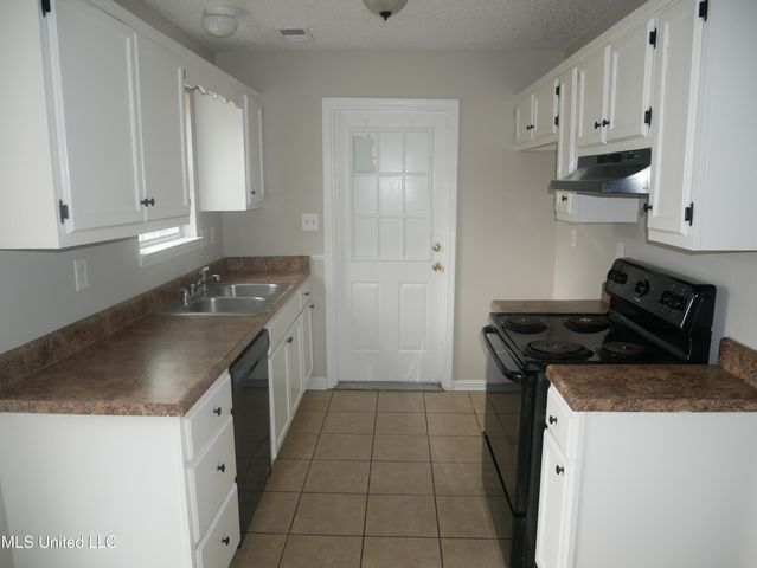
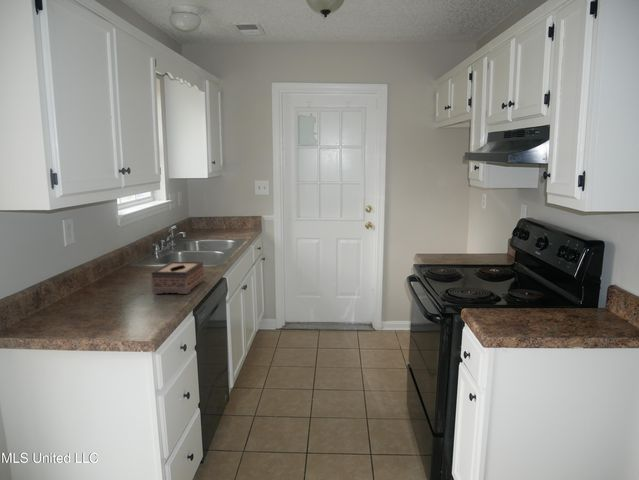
+ tissue box (179, 276)
